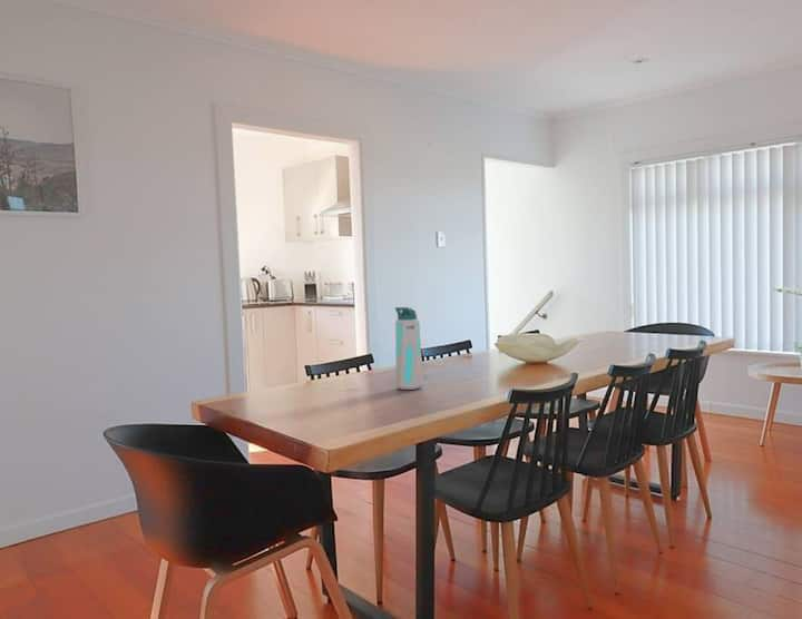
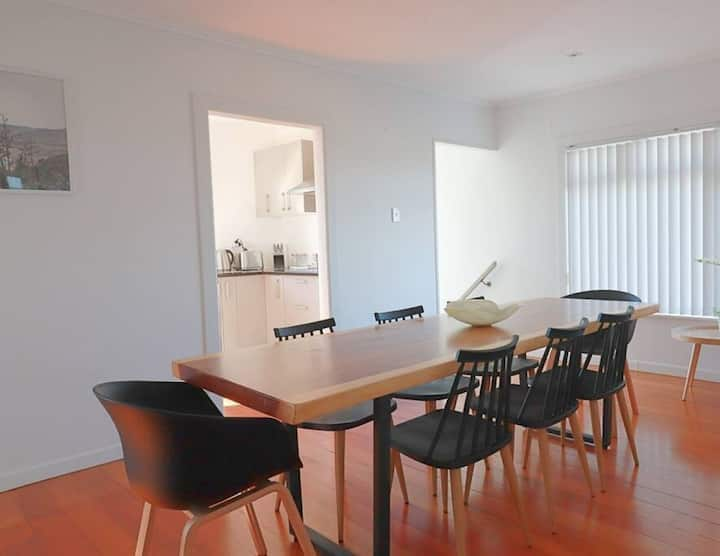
- water bottle (408, 347)
